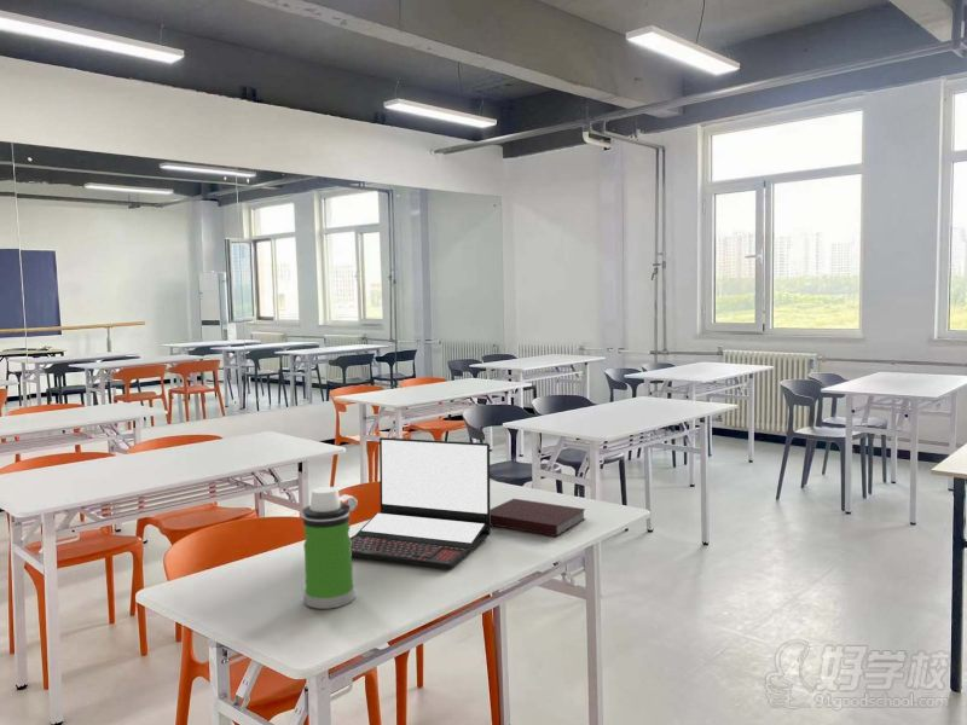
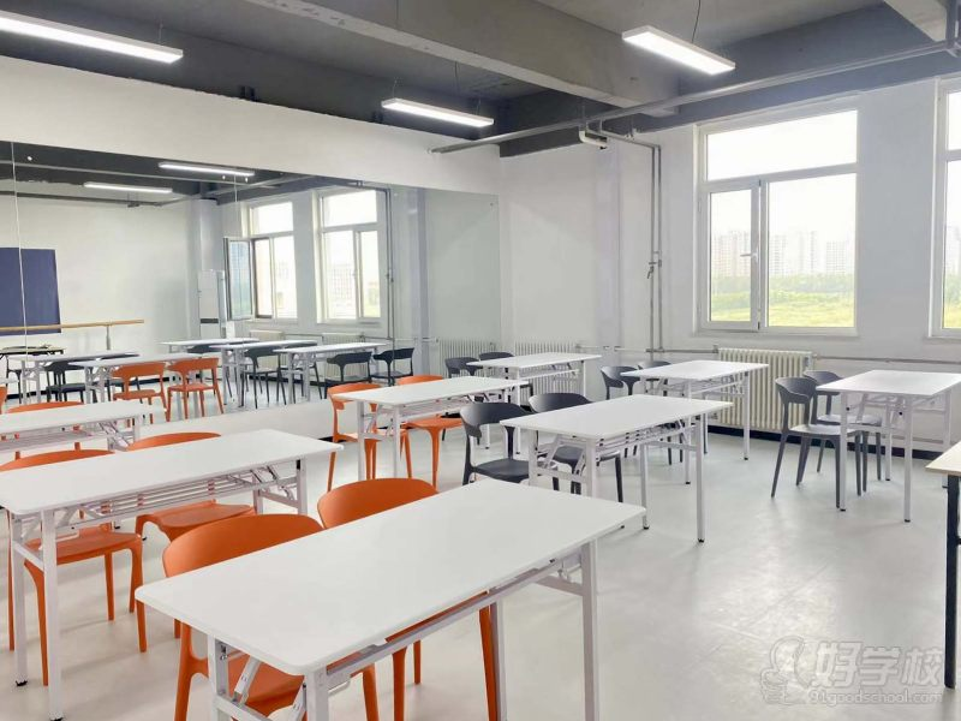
- water bottle (328, 544)
- laptop (412, 498)
- notebook (533, 516)
